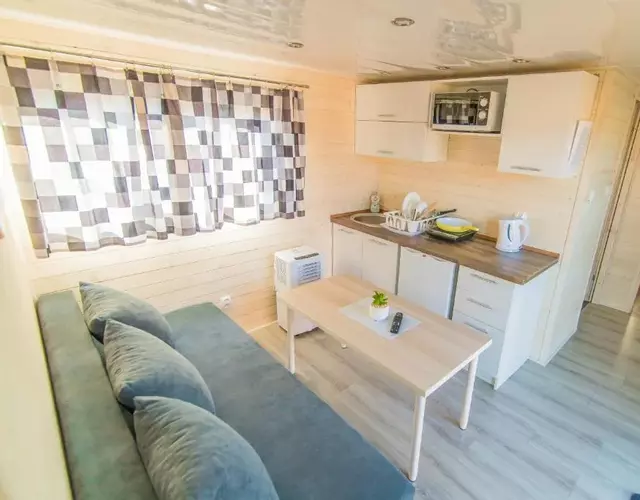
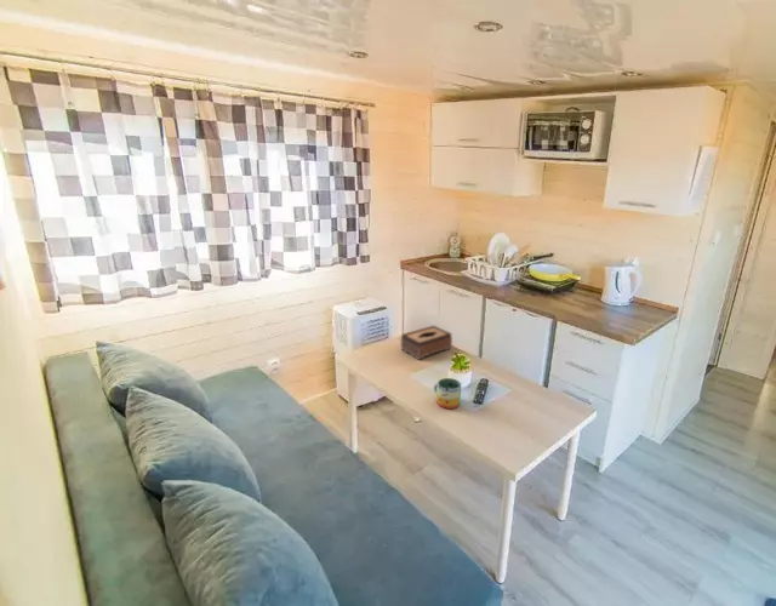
+ mug (445, 391)
+ tissue box (426, 342)
